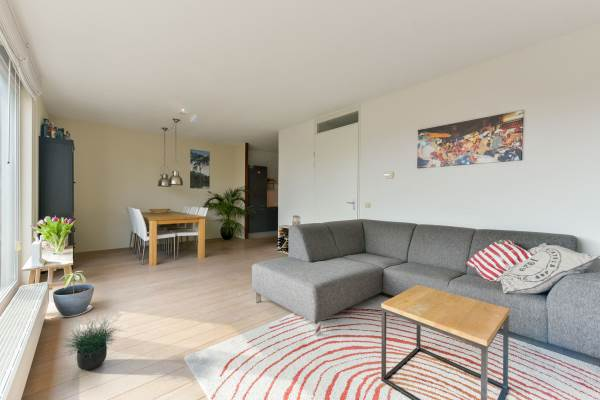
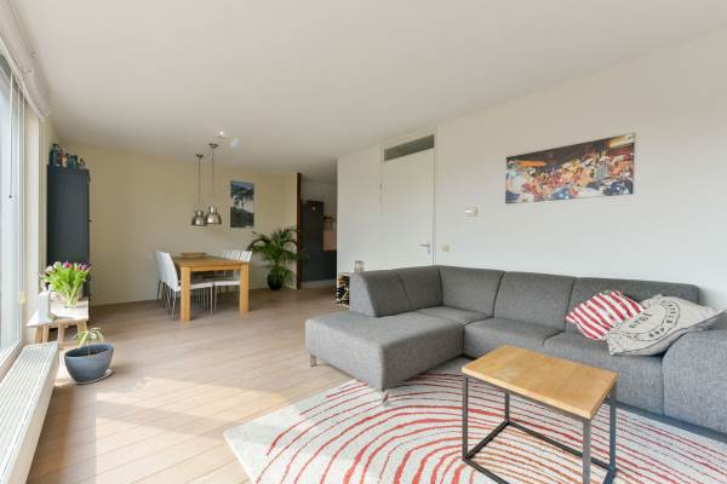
- potted plant (92, 338)
